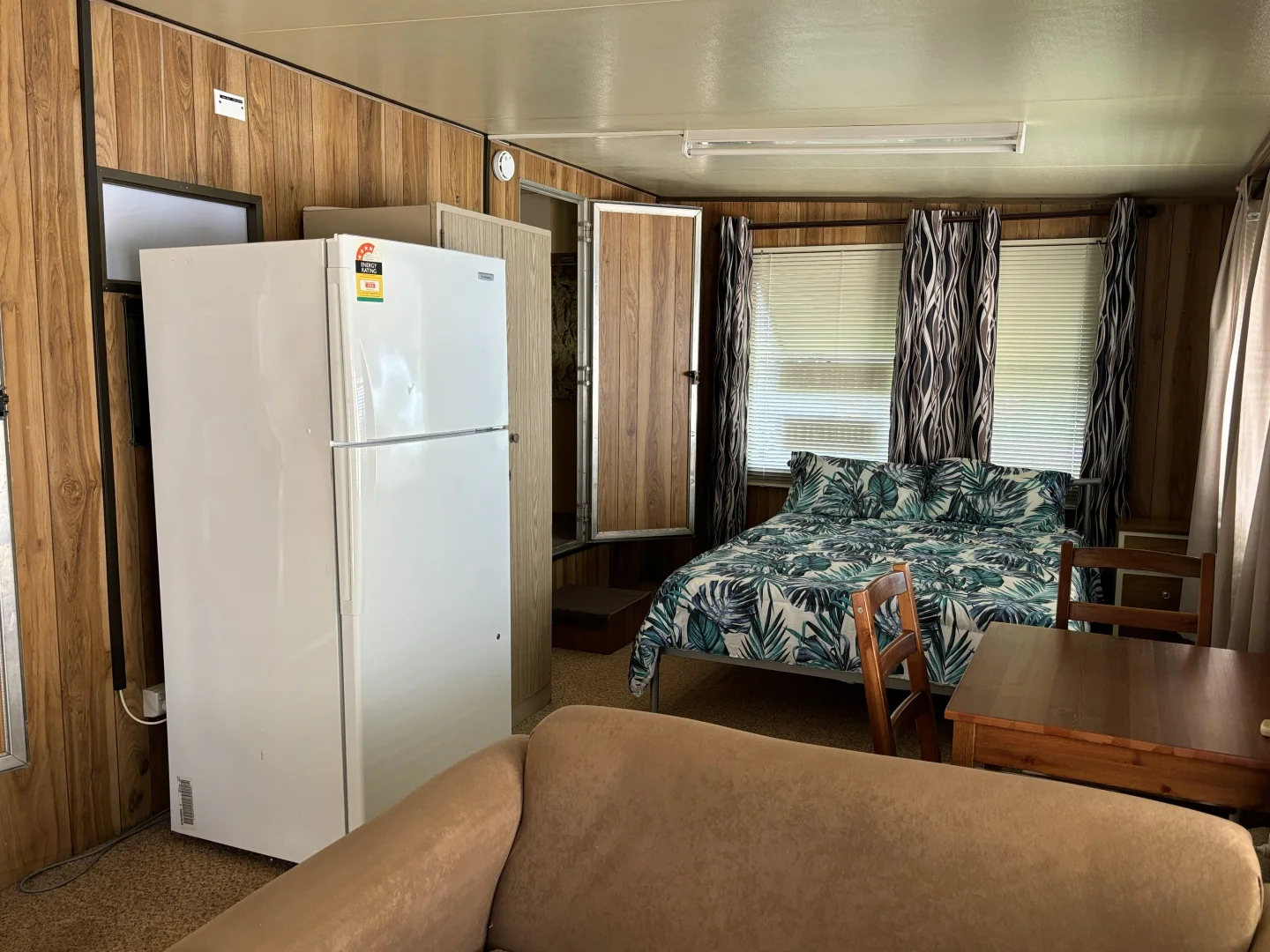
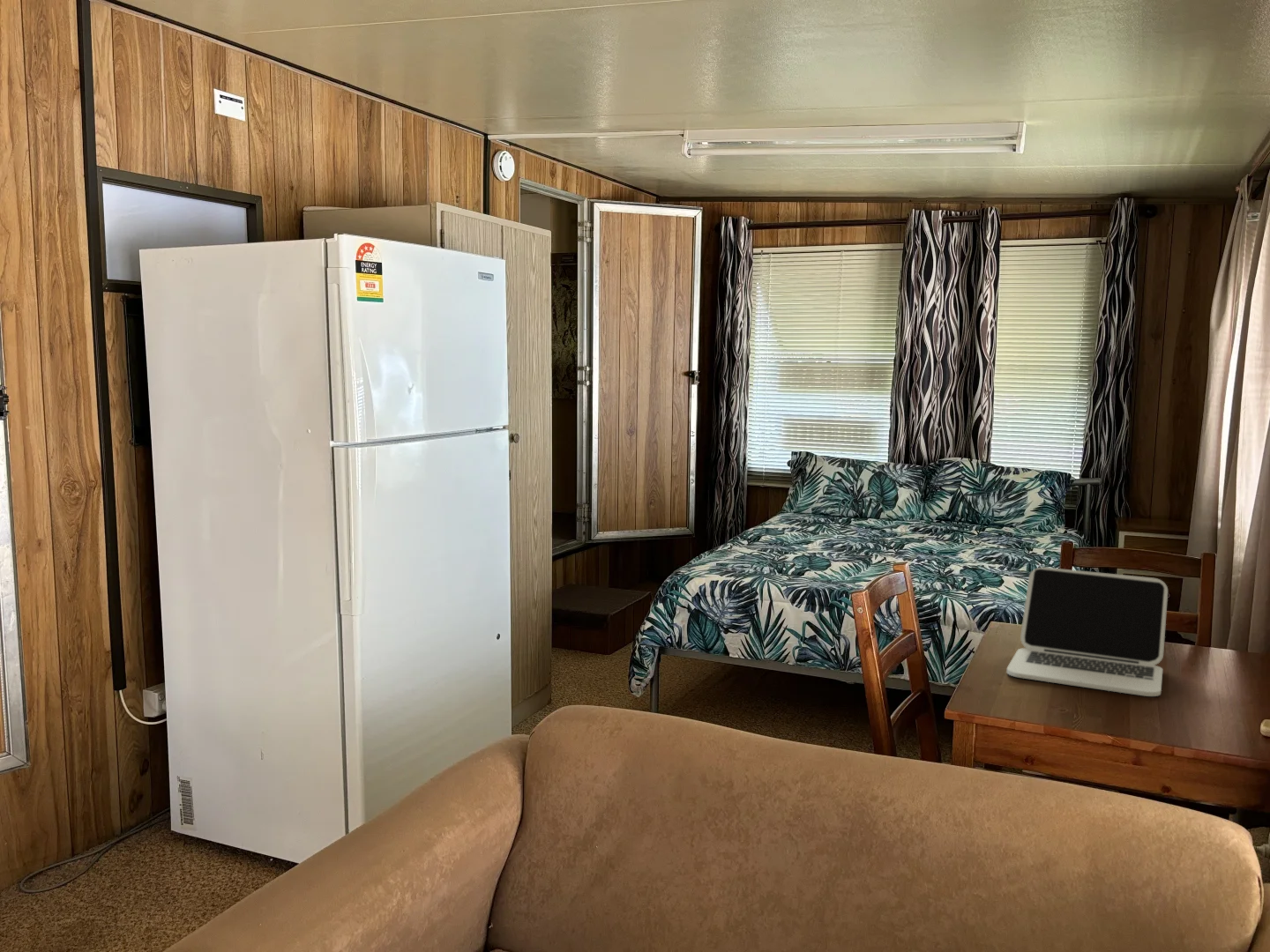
+ laptop (1089, 626)
